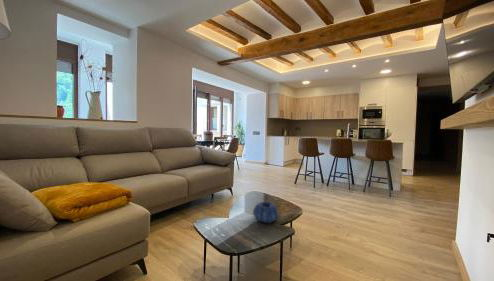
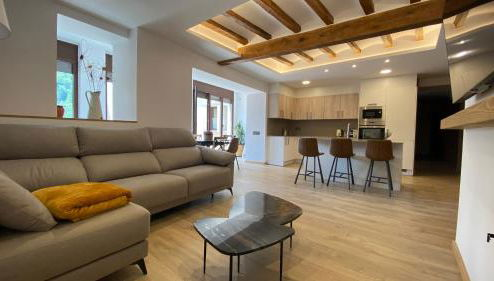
- decorative bowl (265, 211)
